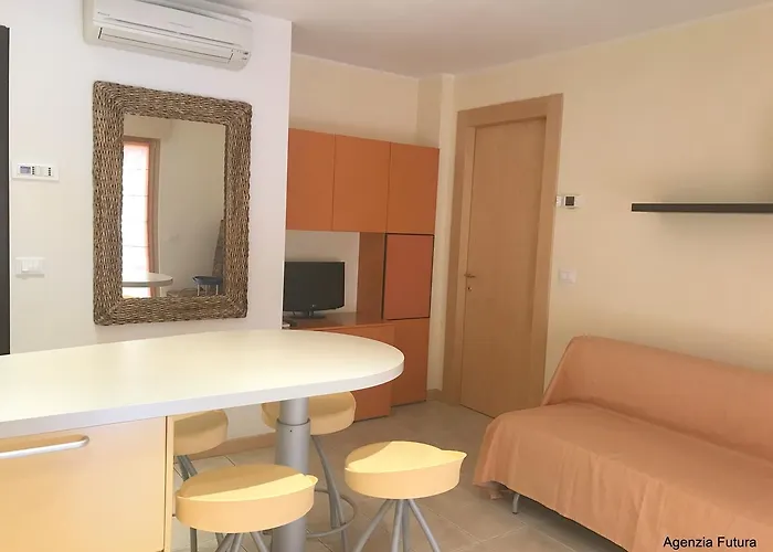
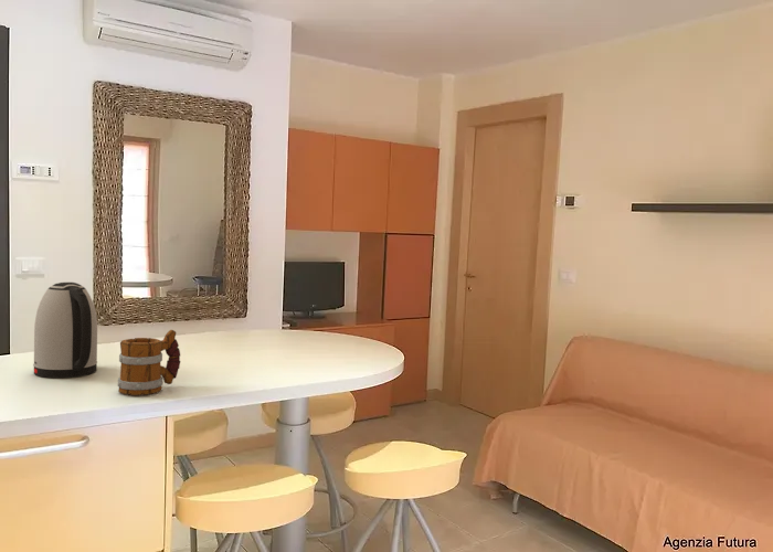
+ kettle (71, 328)
+ mug (150, 360)
